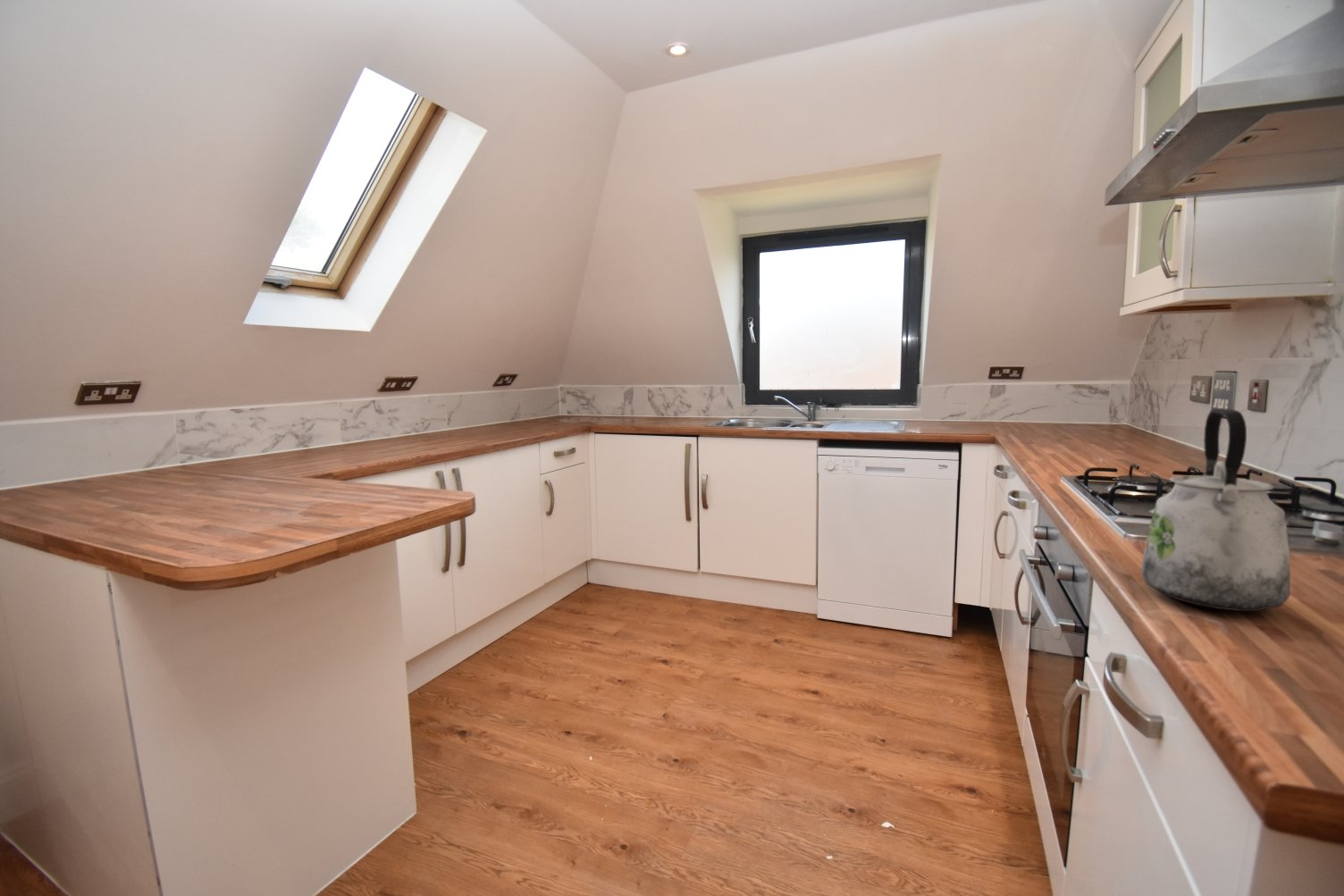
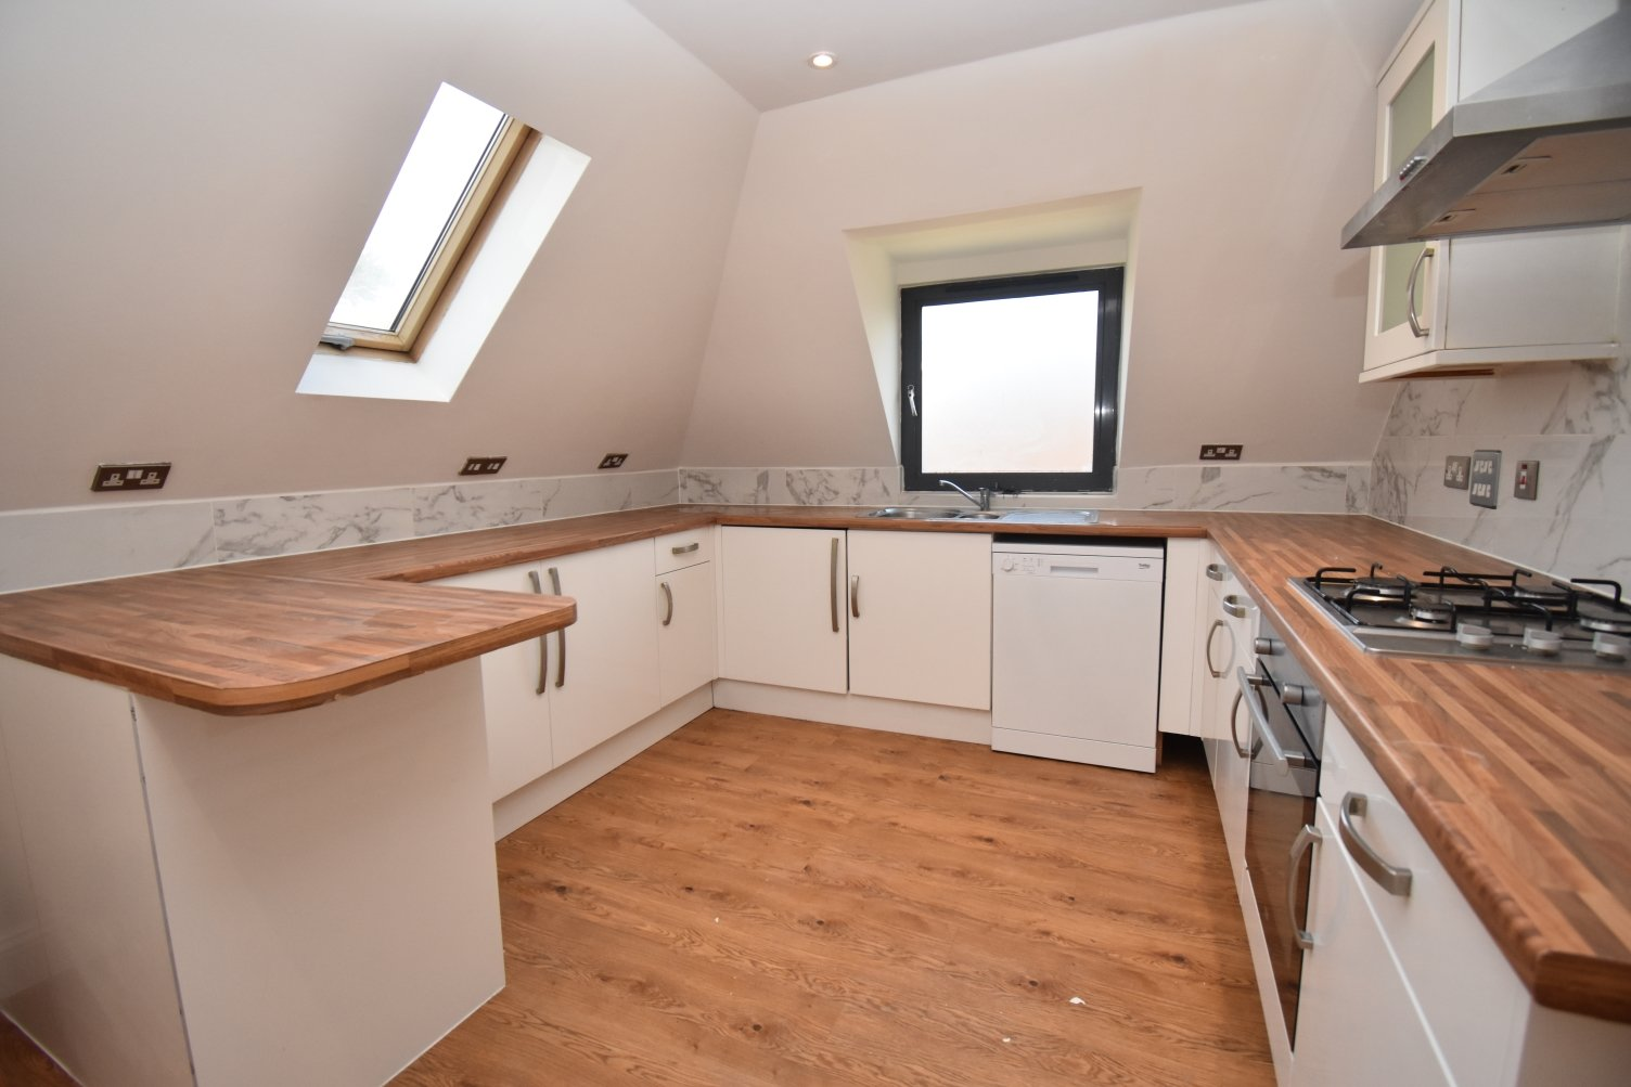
- kettle (1213, 501)
